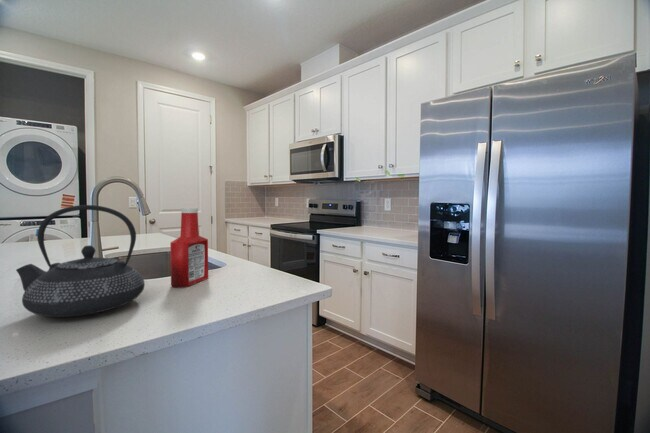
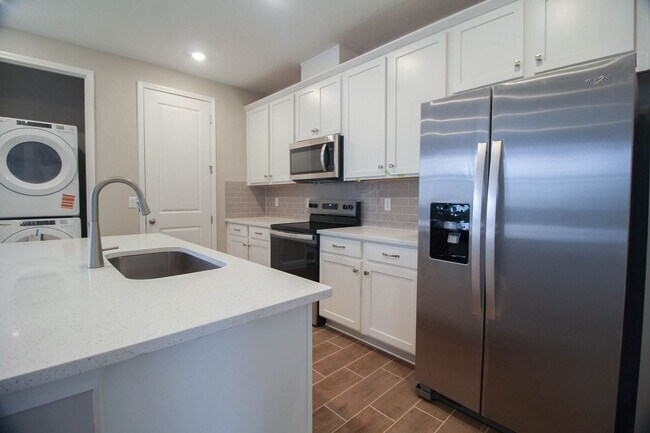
- soap bottle (190, 244)
- teapot (81, 259)
